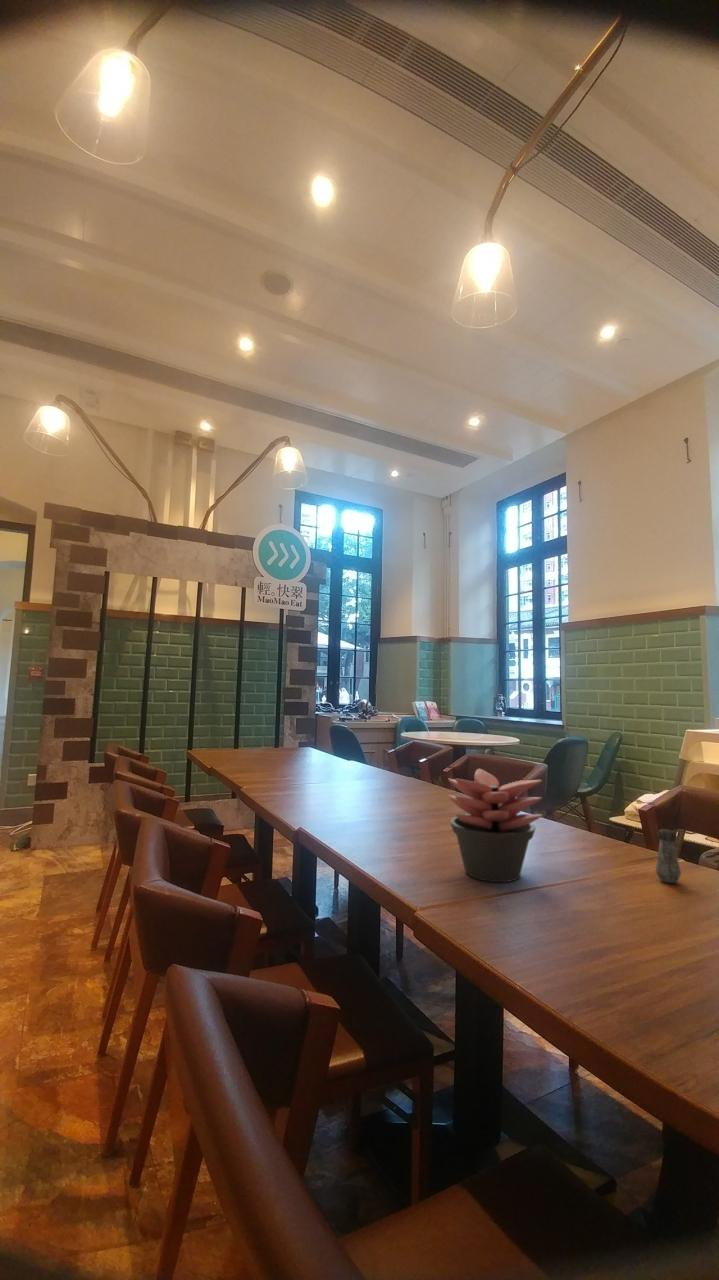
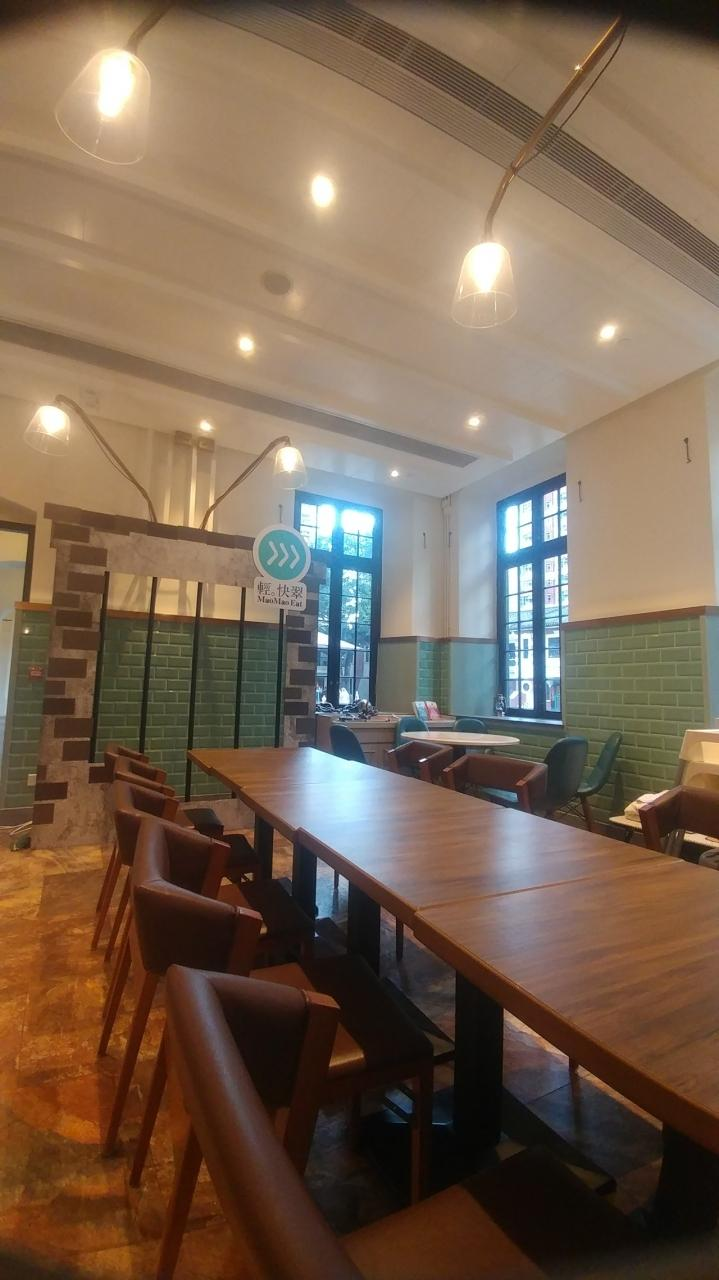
- salt shaker (667, 855)
- succulent plant (492, 823)
